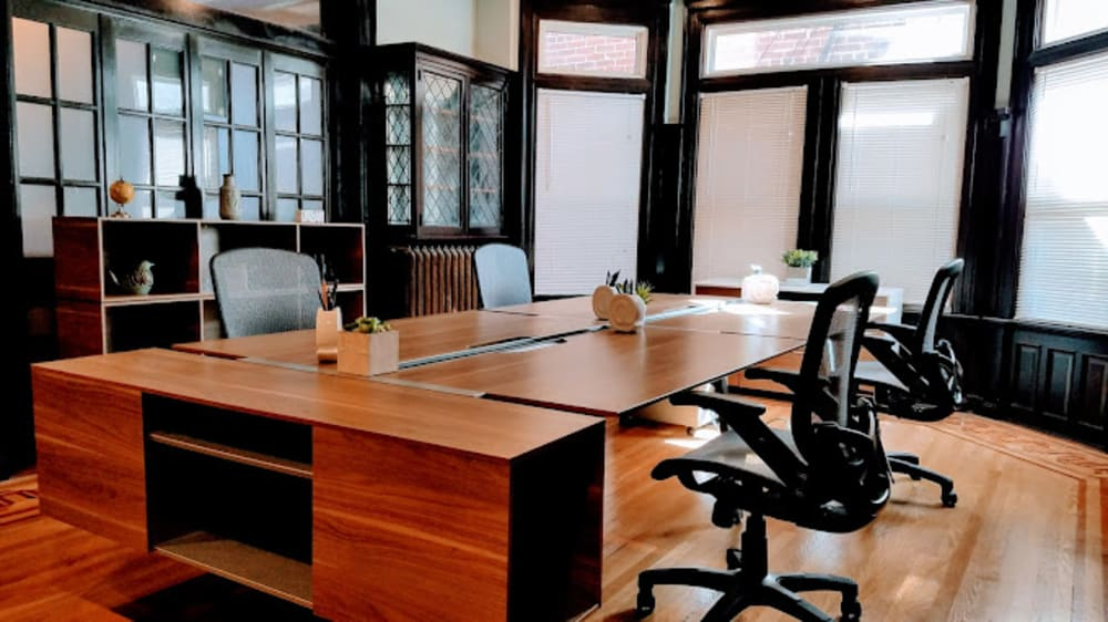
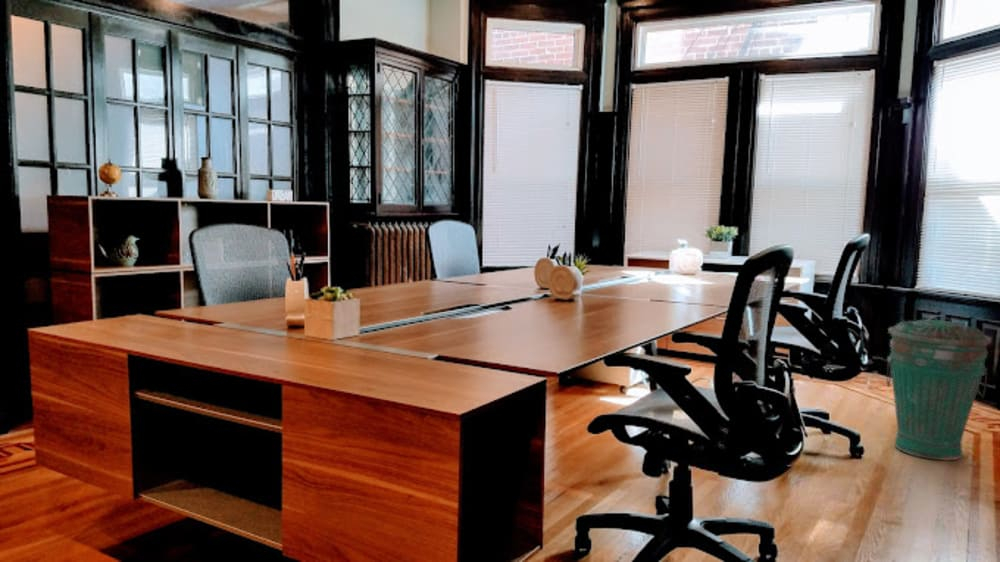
+ trash can (933, 383)
